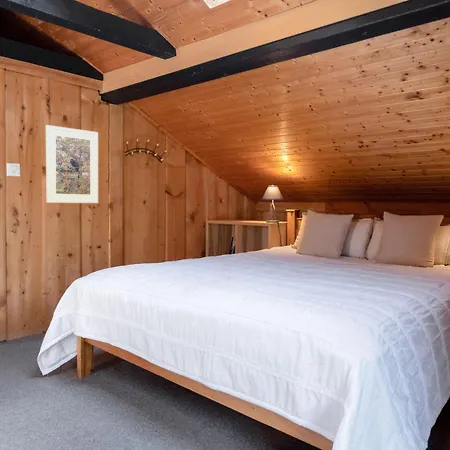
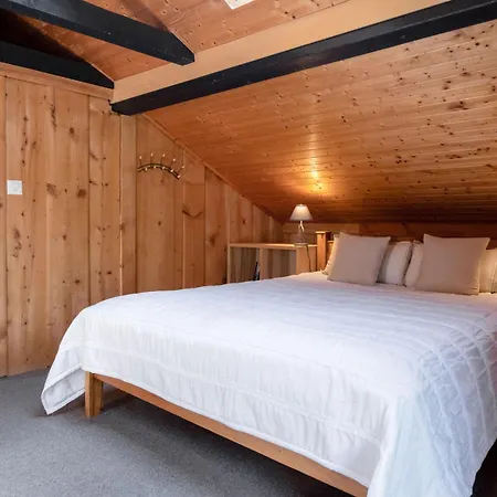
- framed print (73, 166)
